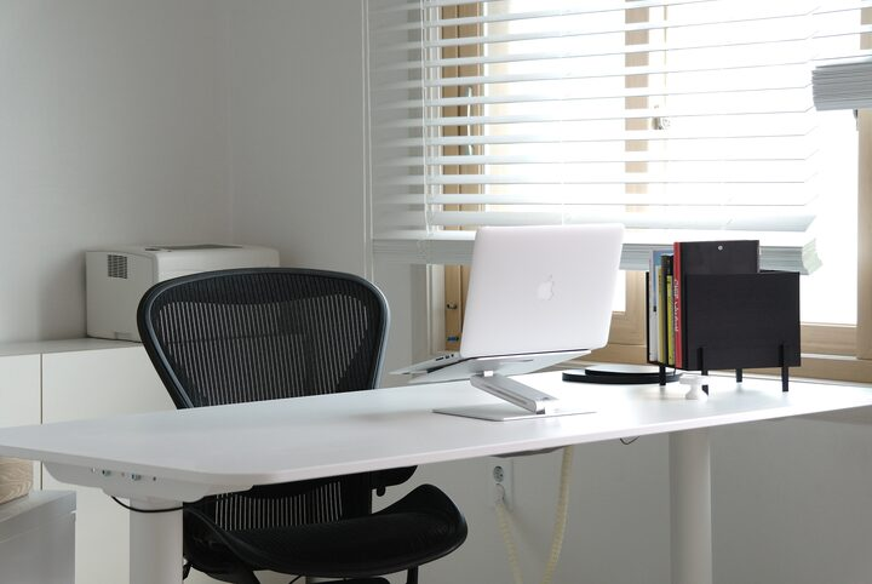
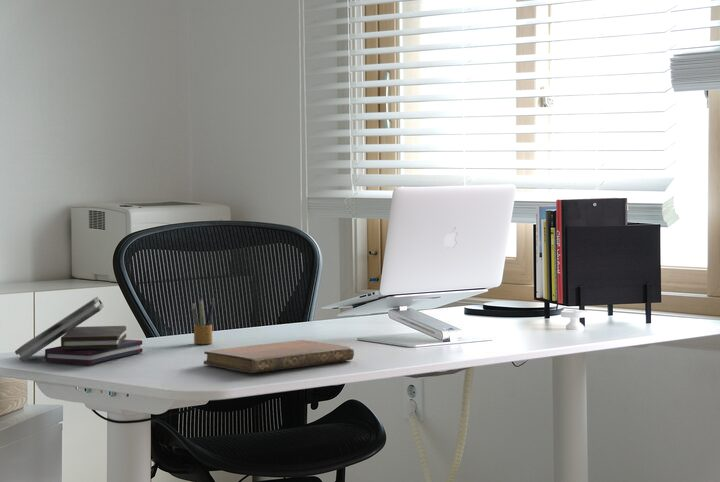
+ notebook (279, 355)
+ pencil box (204, 320)
+ book (79, 327)
